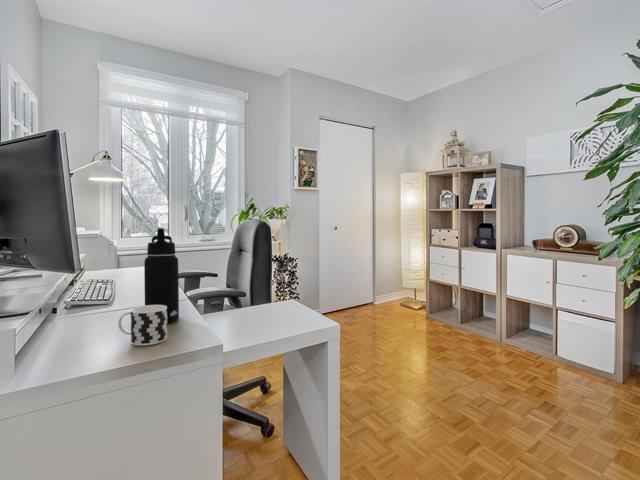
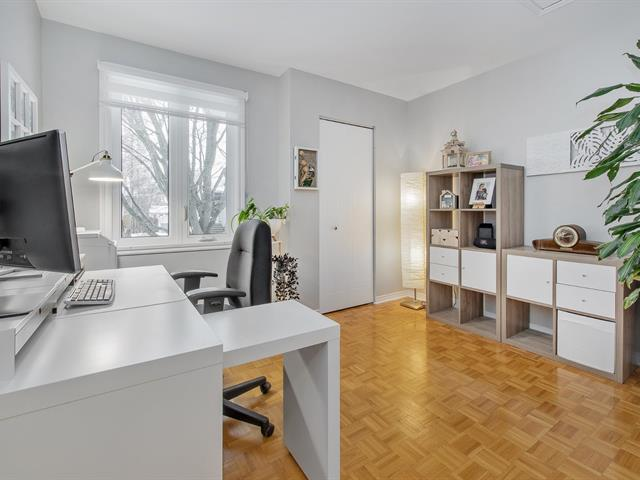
- cup (143, 324)
- water bottle (161, 274)
